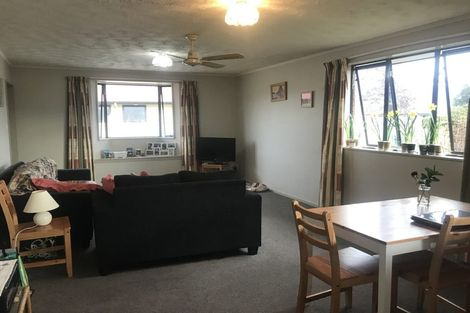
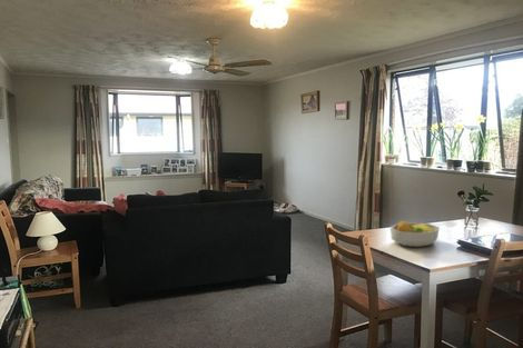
+ fruit bowl (414, 231)
